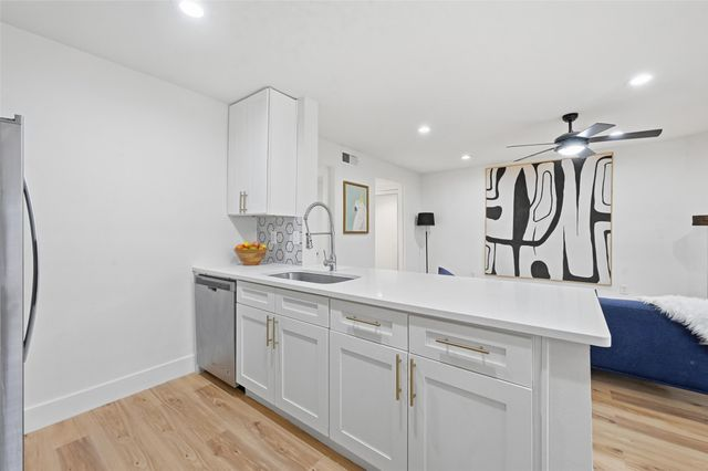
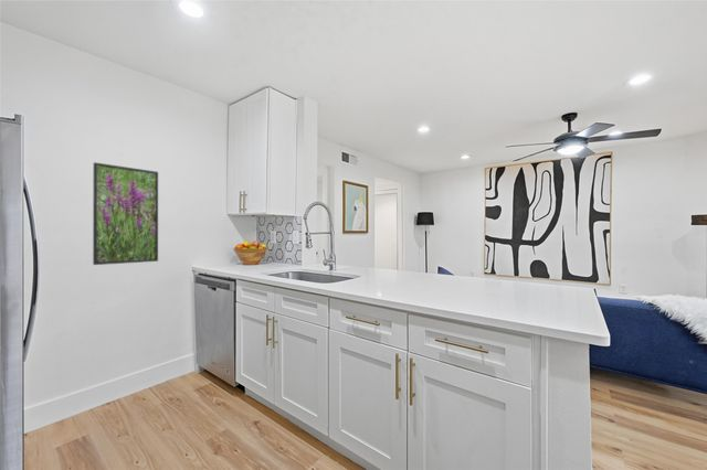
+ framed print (127, 215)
